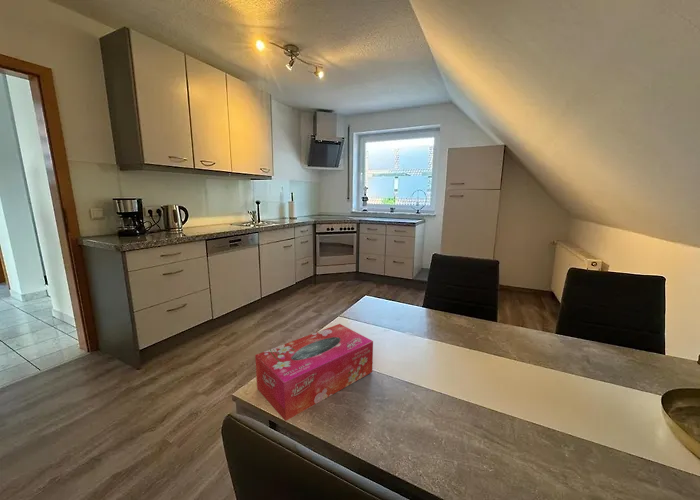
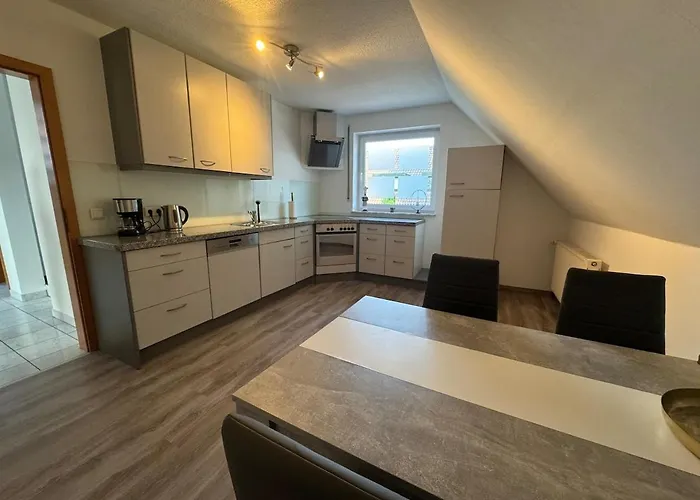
- tissue box (317, 364)
